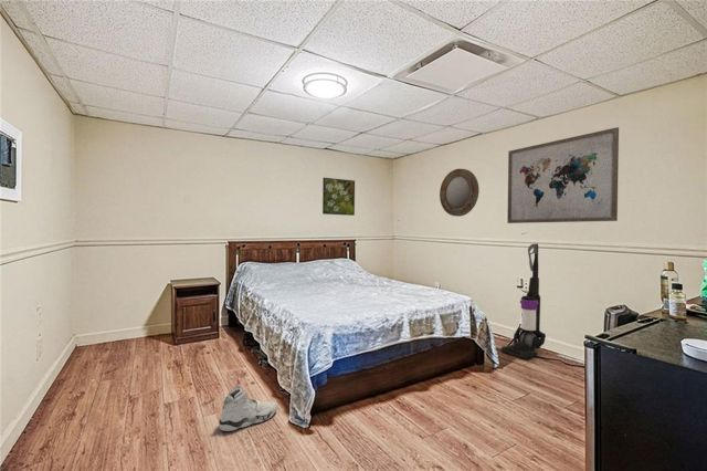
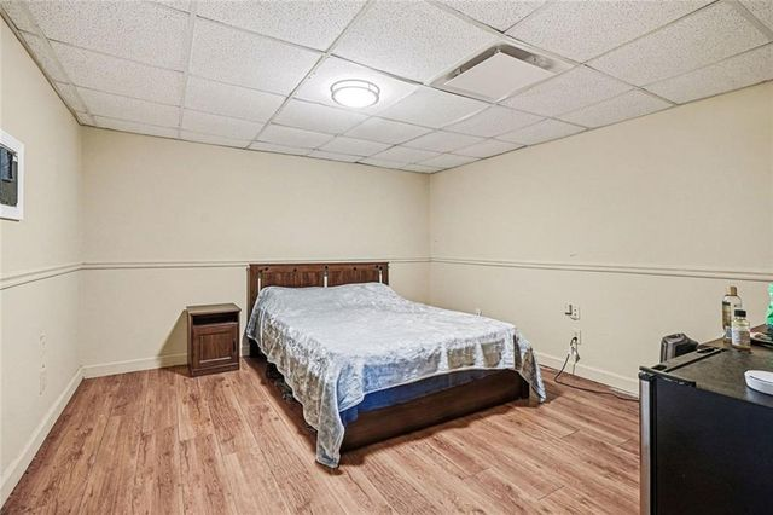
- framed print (338, 197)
- home mirror (457, 192)
- vacuum cleaner (526, 297)
- sneaker (249, 402)
- wall art (556, 181)
